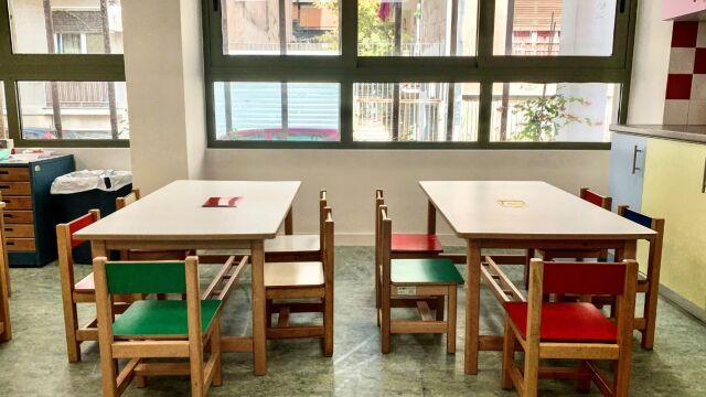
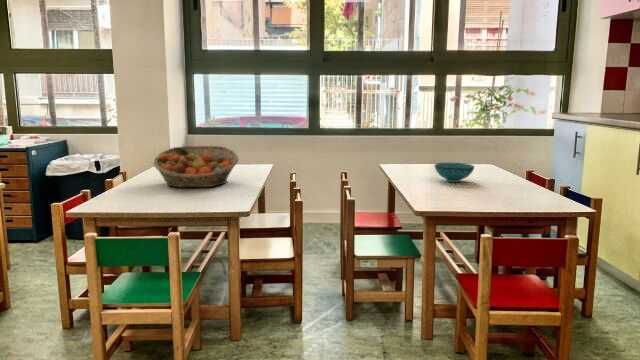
+ fruit basket (196, 166)
+ bowl (453, 172)
